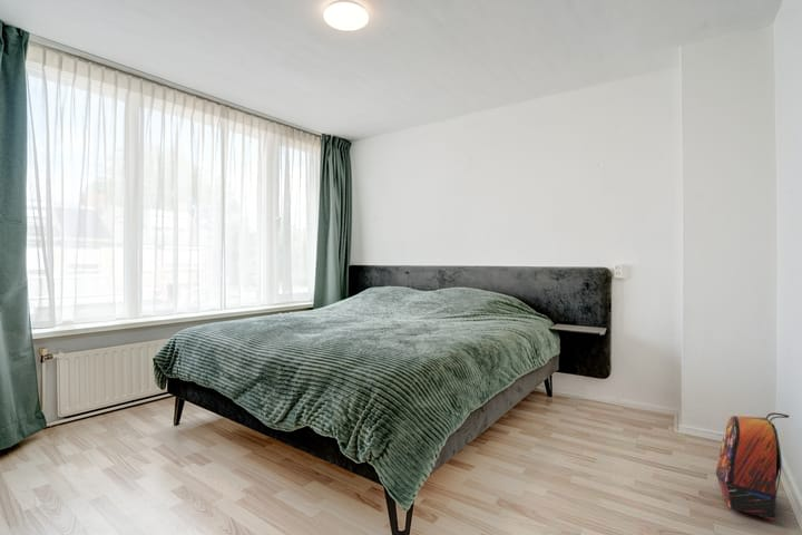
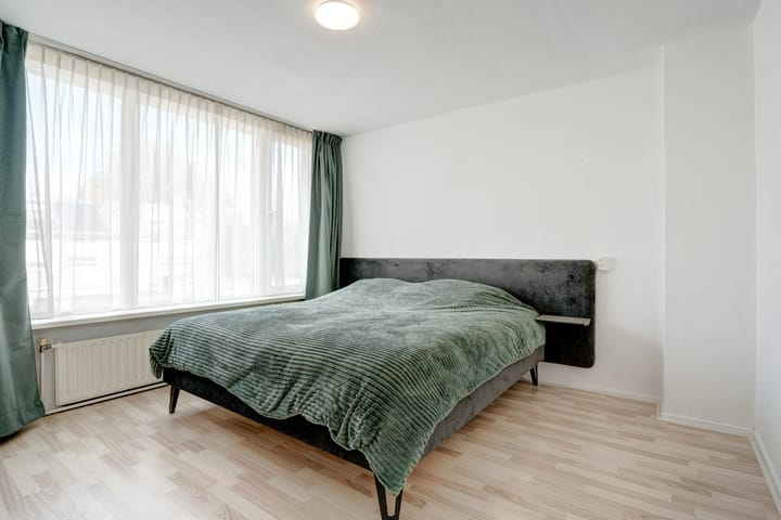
- backpack (751, 457)
